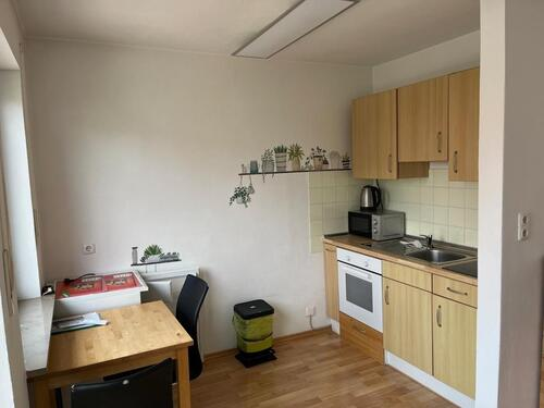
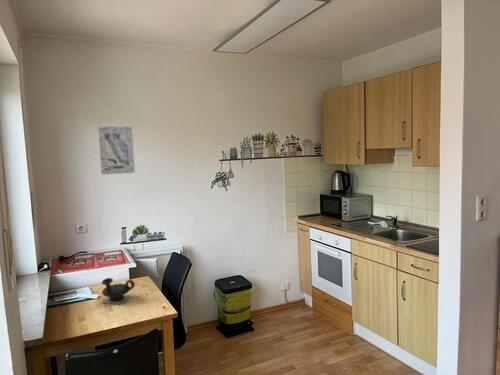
+ wall art (116, 150)
+ teapot (117, 288)
